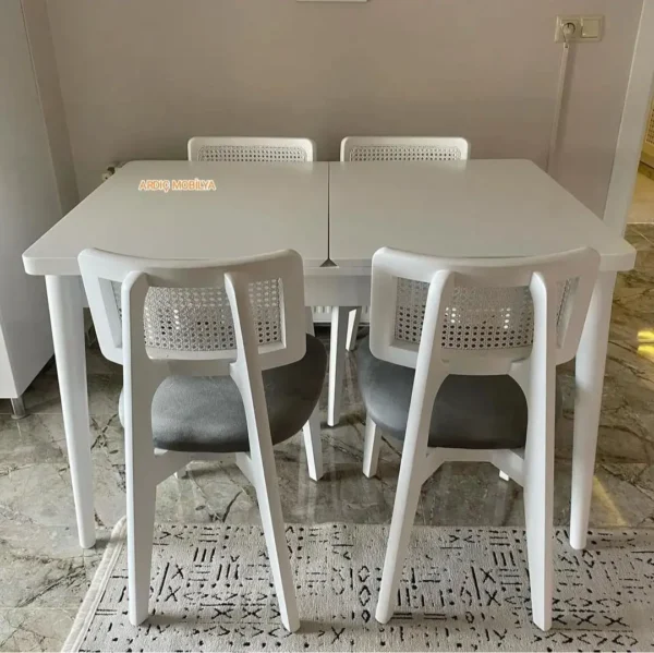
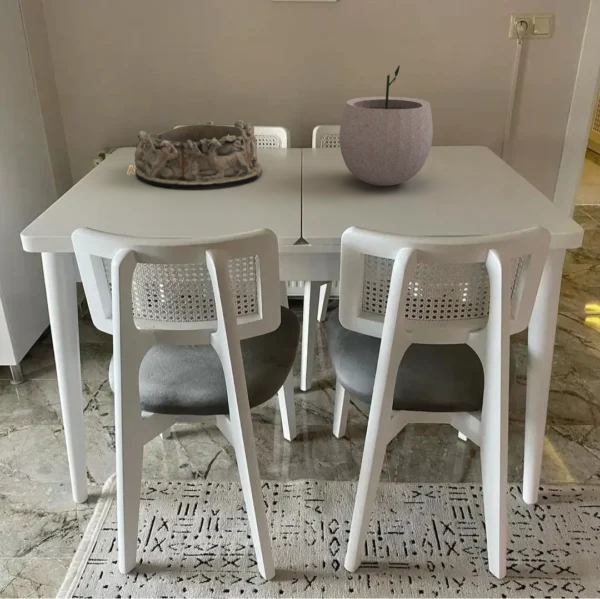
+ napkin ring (198, 150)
+ plant pot (386, 125)
